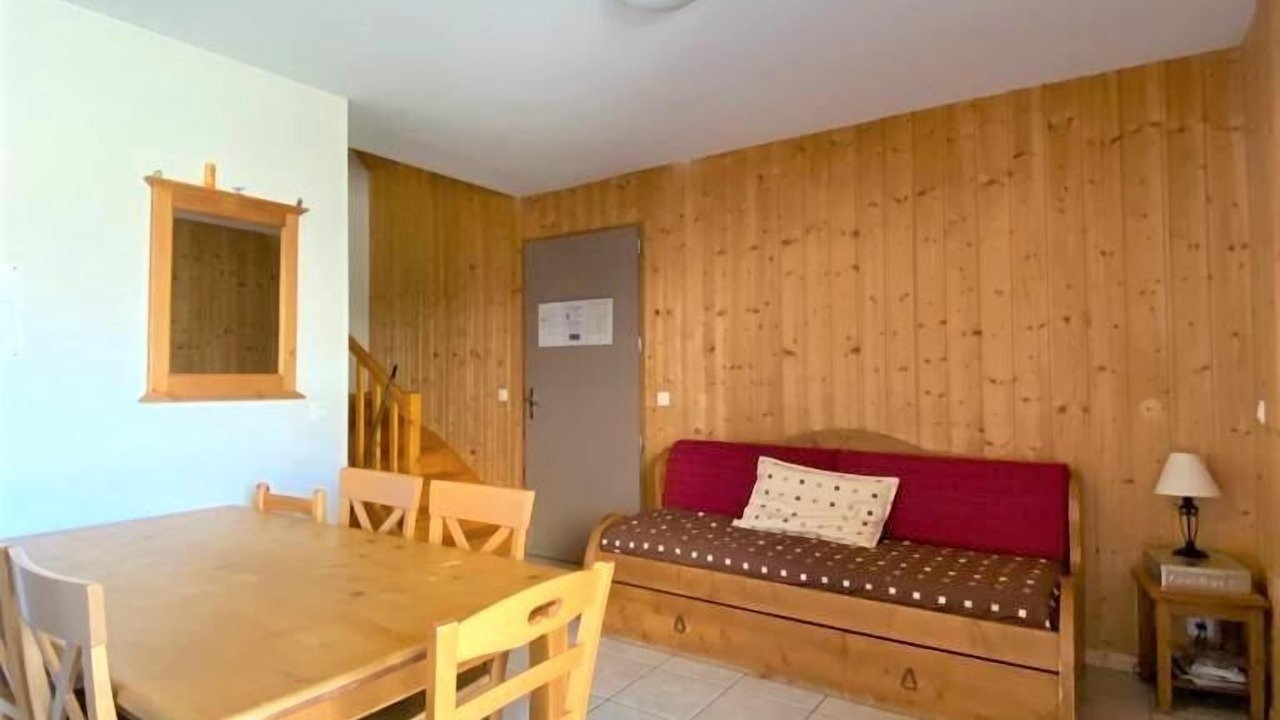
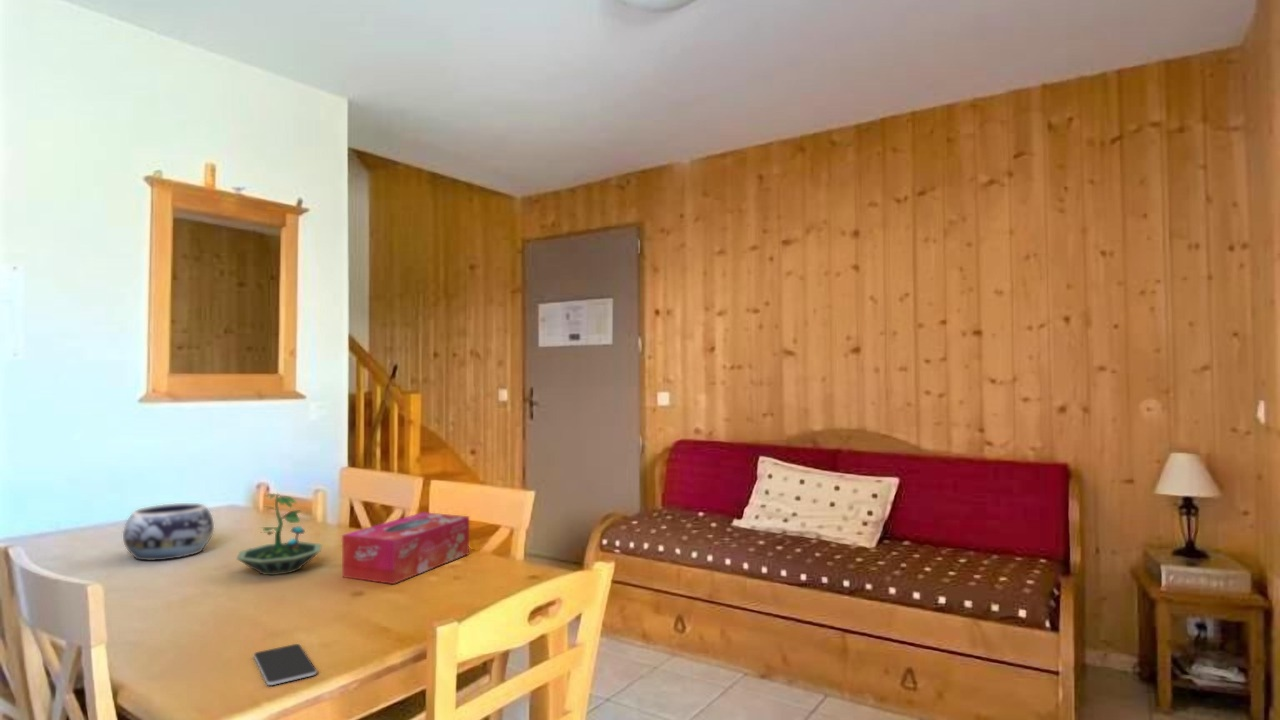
+ tissue box (409, 544)
+ terrarium (278, 509)
+ decorative bowl (169, 530)
+ smartphone (284, 663)
